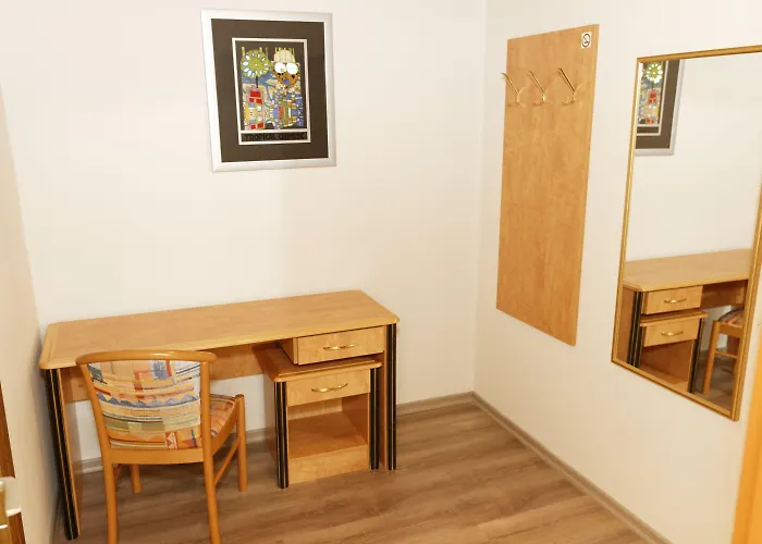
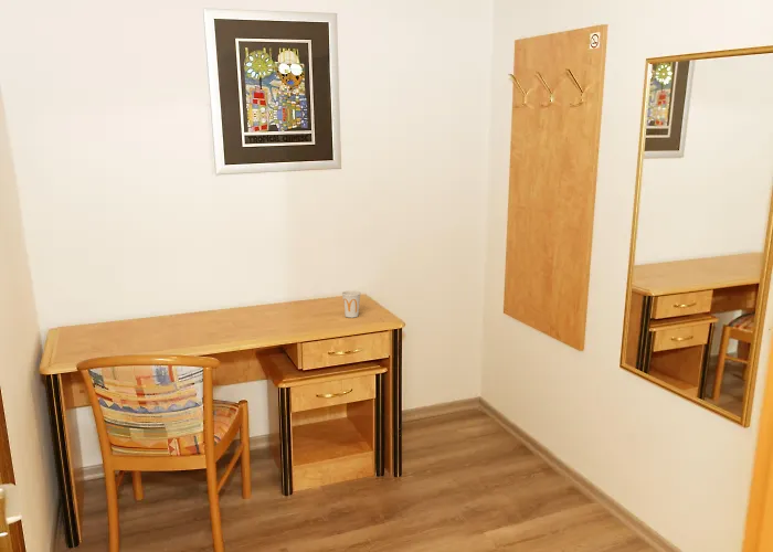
+ cup (351, 304)
